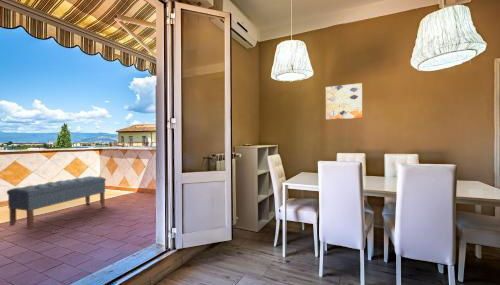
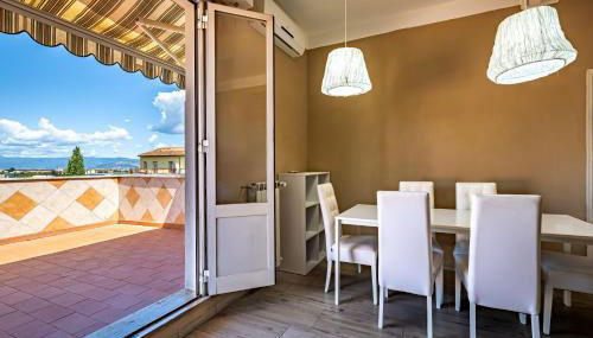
- wall art (343, 102)
- bench (63, 197)
